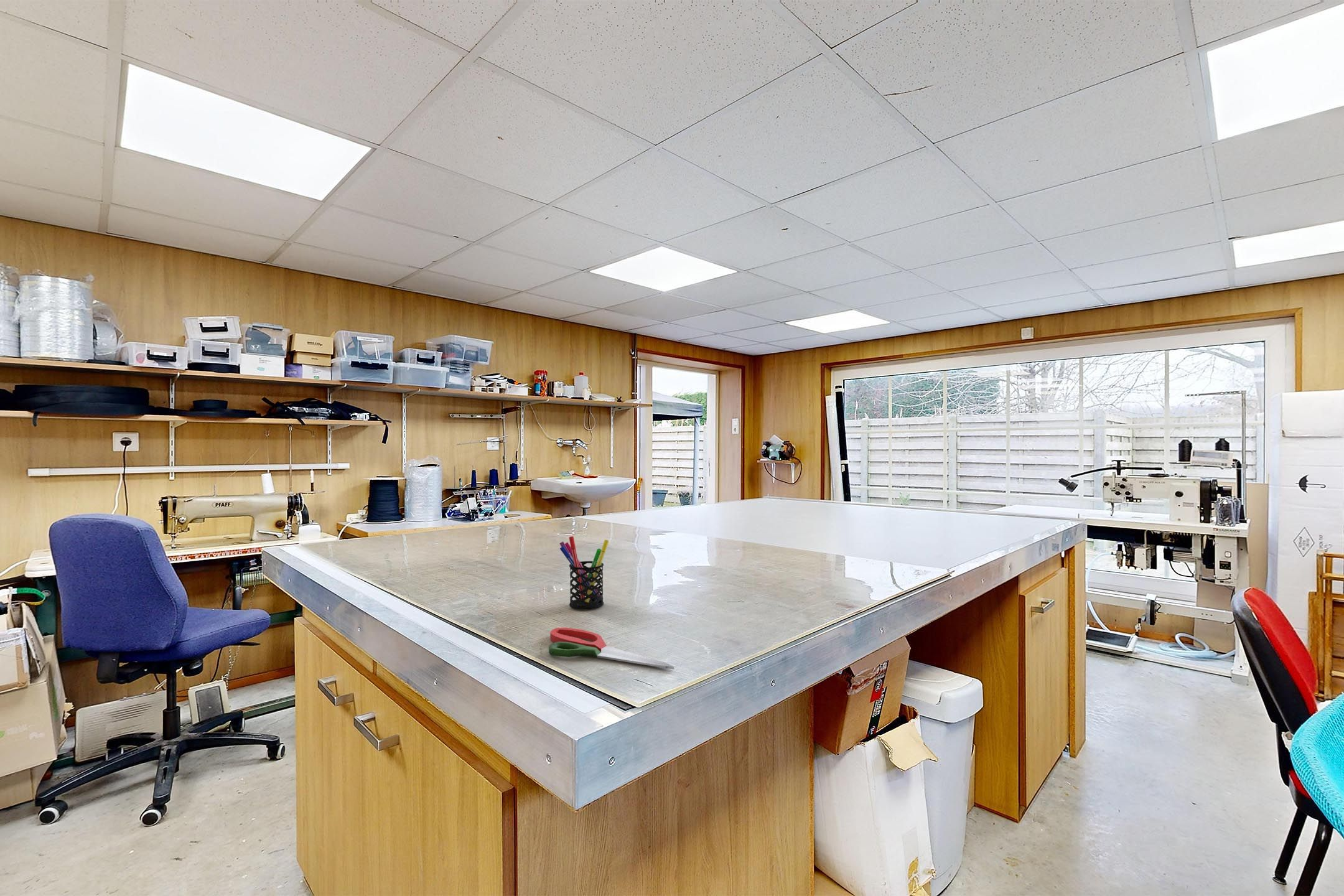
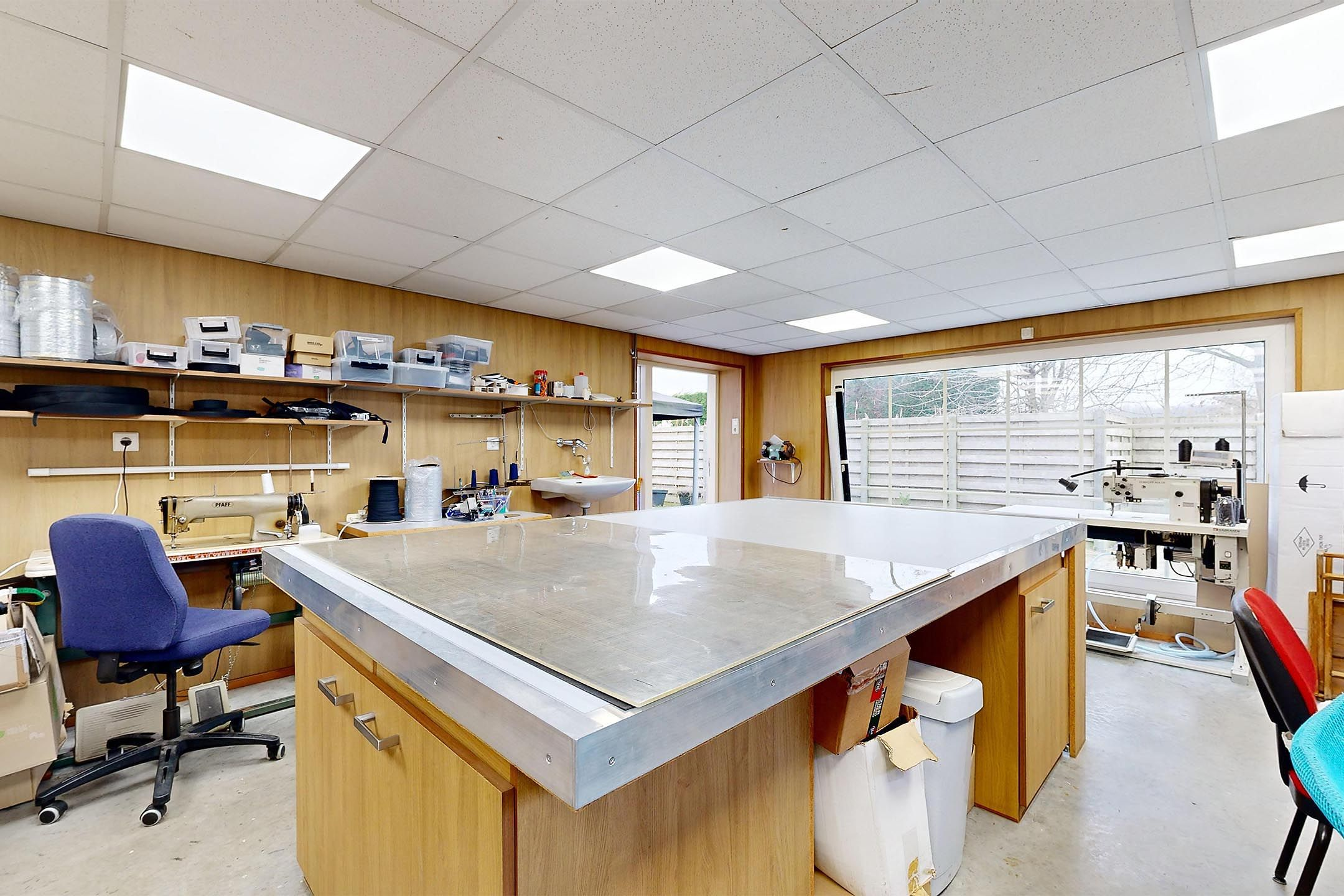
- pen holder (587, 571)
- scissors (601, 648)
